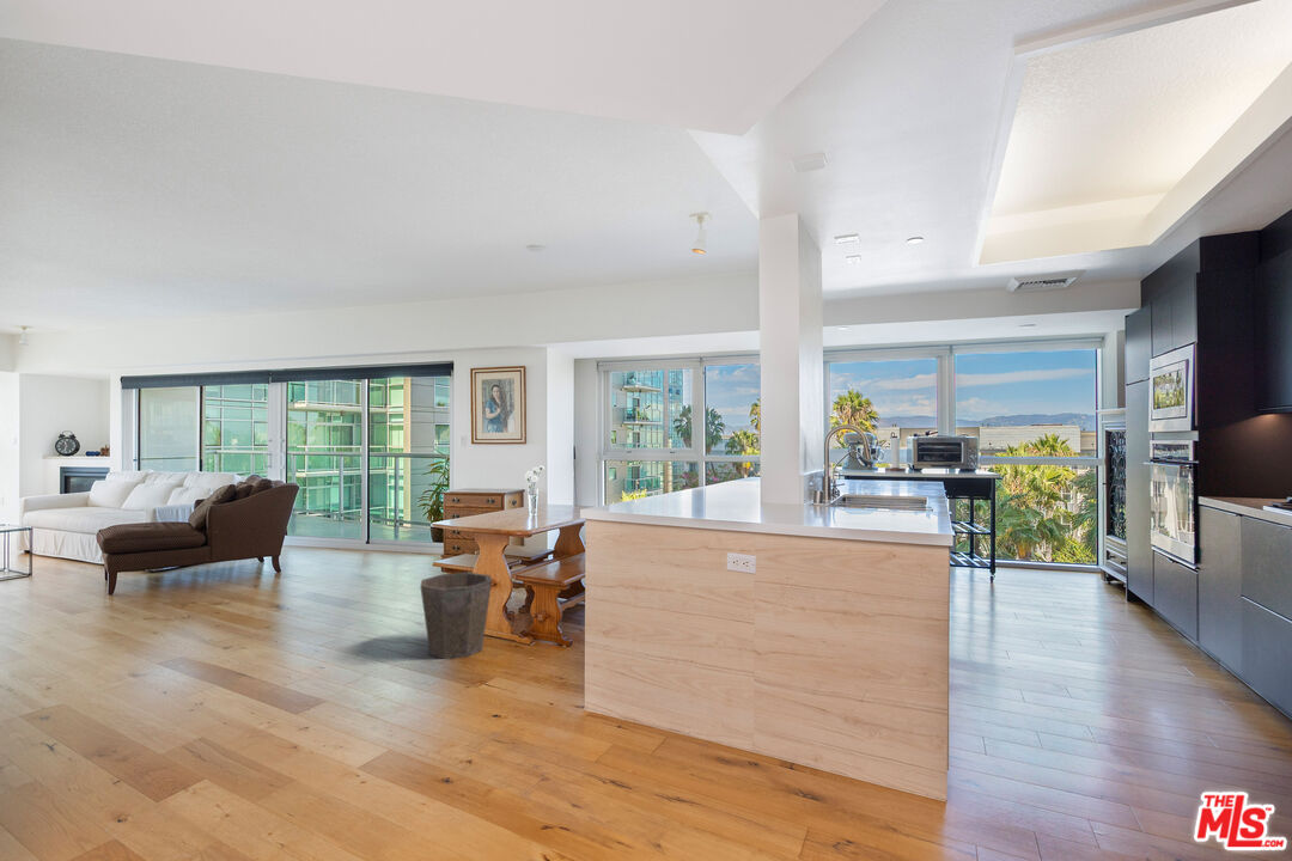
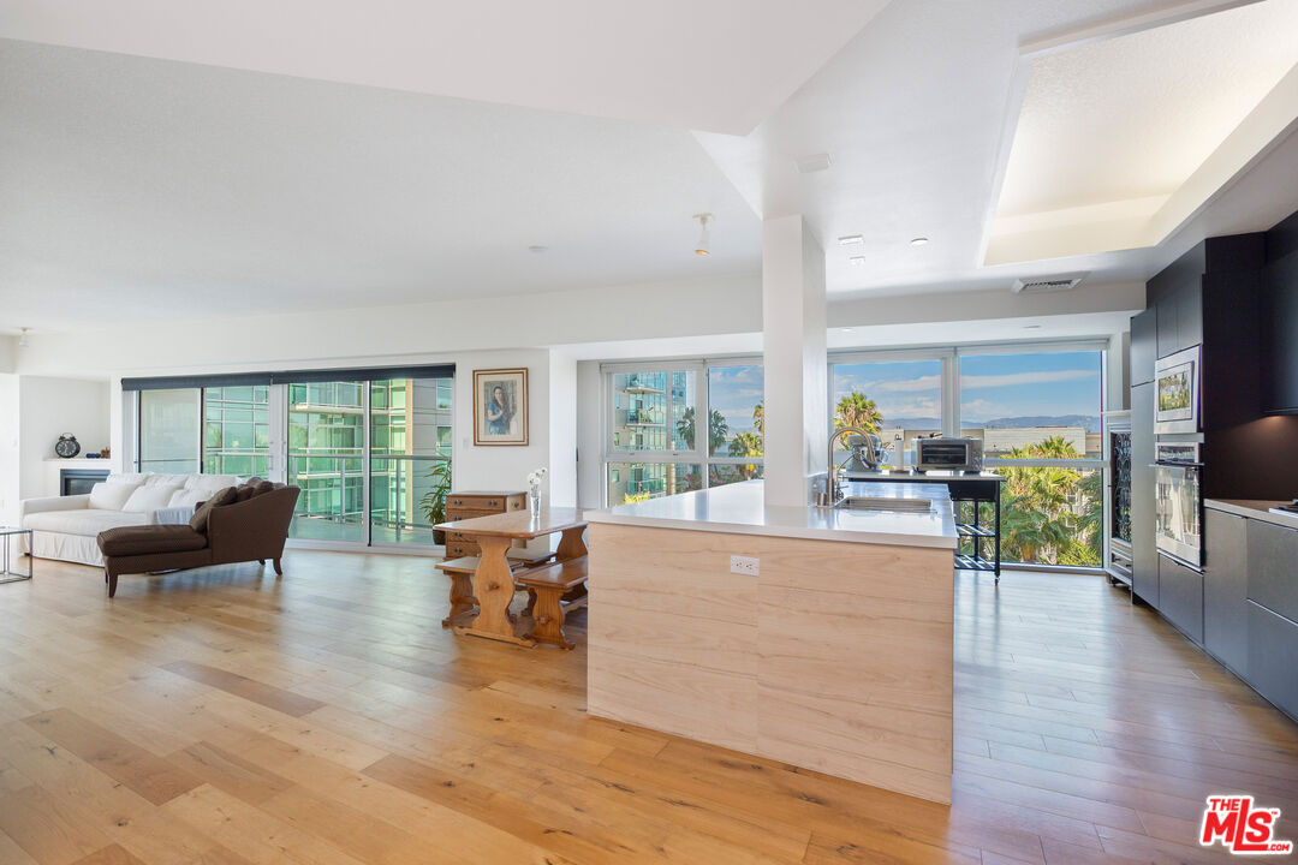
- waste bin (456, 615)
